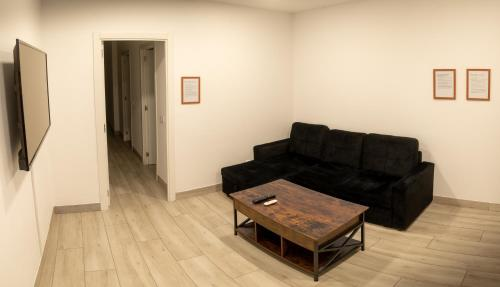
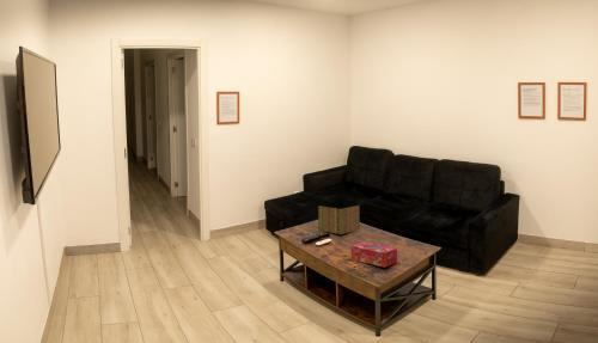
+ book (338, 218)
+ tissue box (373, 253)
